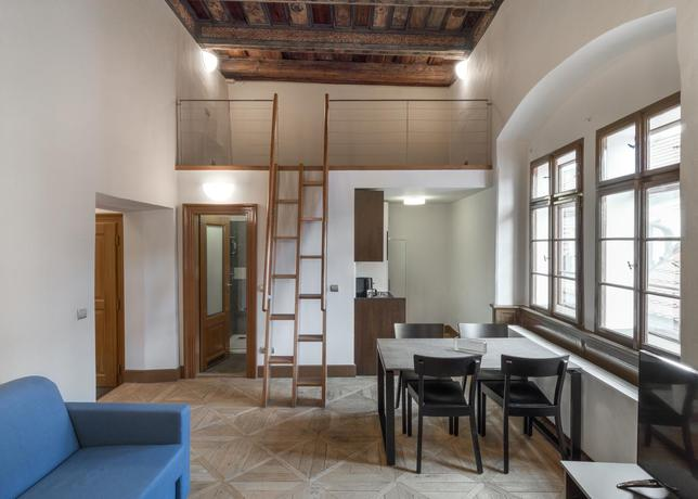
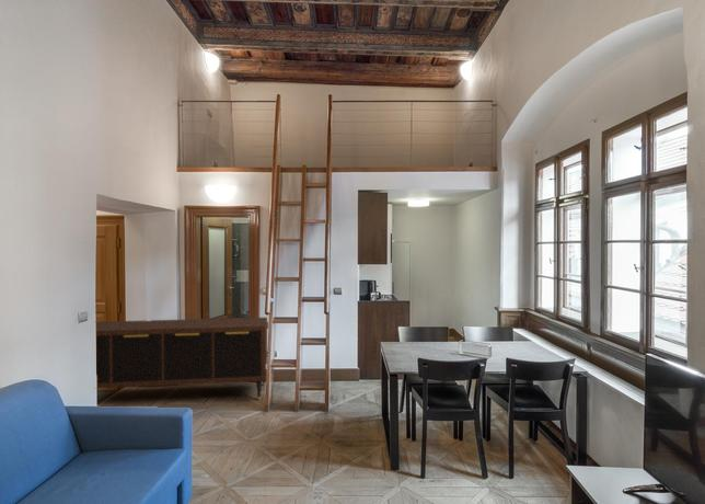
+ sideboard (172, 359)
